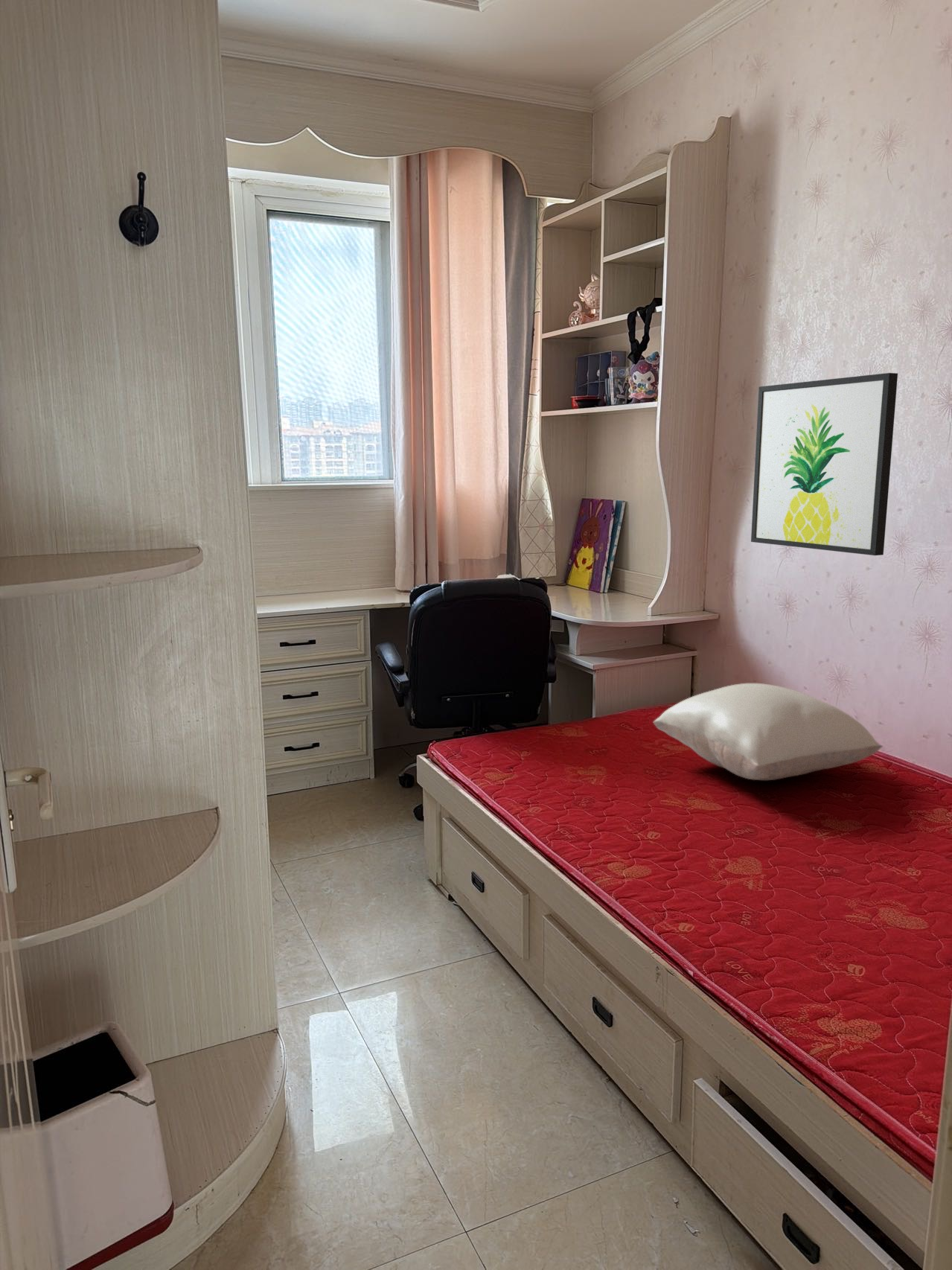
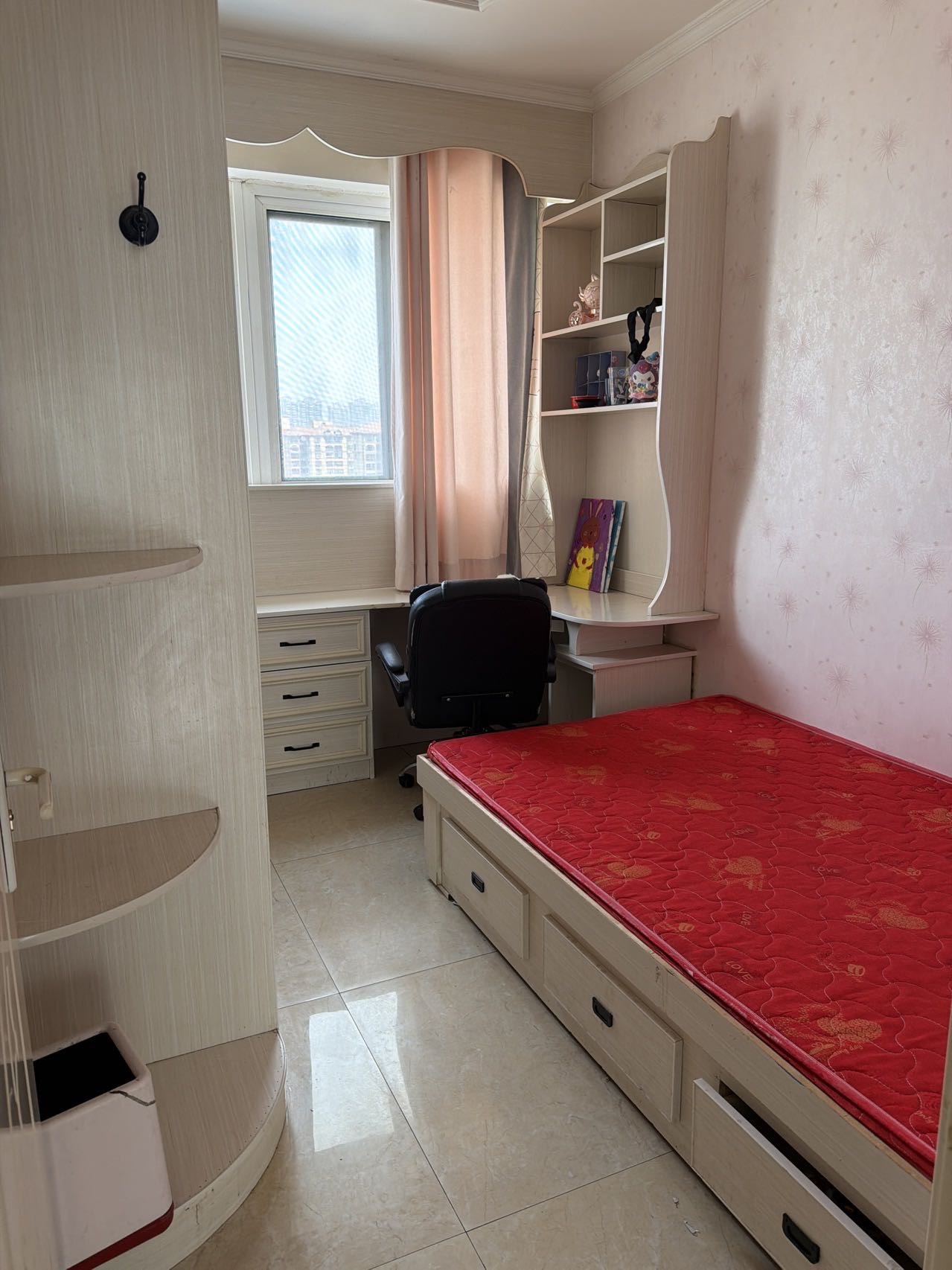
- wall art (817, 465)
- pillow (764, 729)
